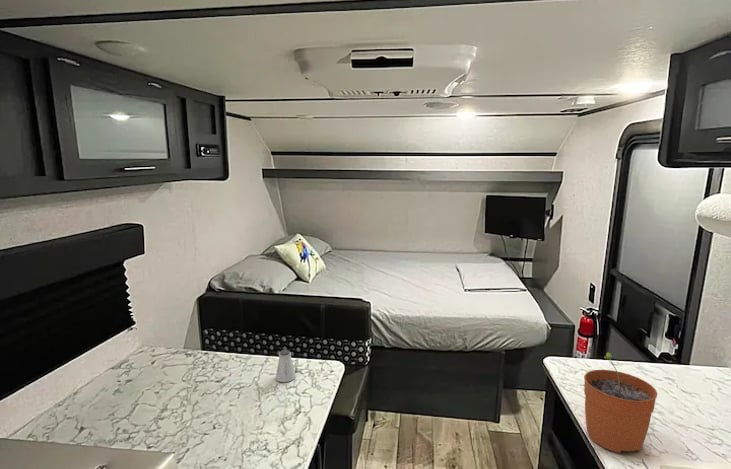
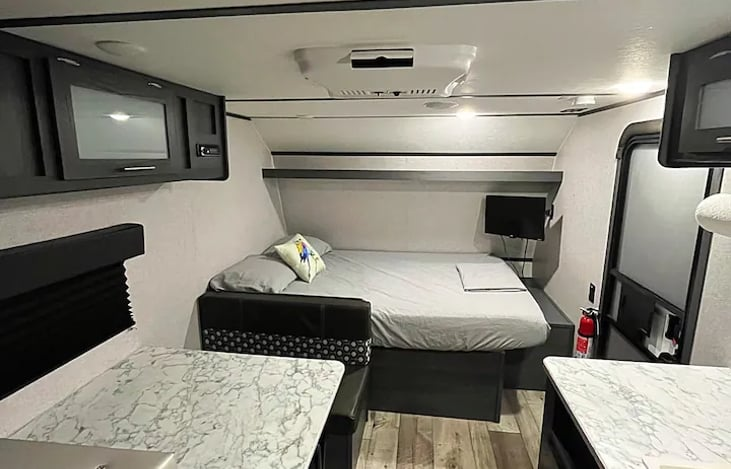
- plant pot (617, 397)
- saltshaker (285, 364)
